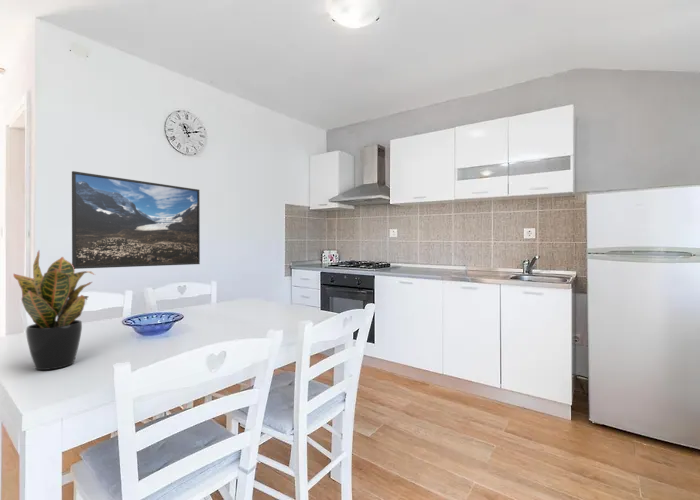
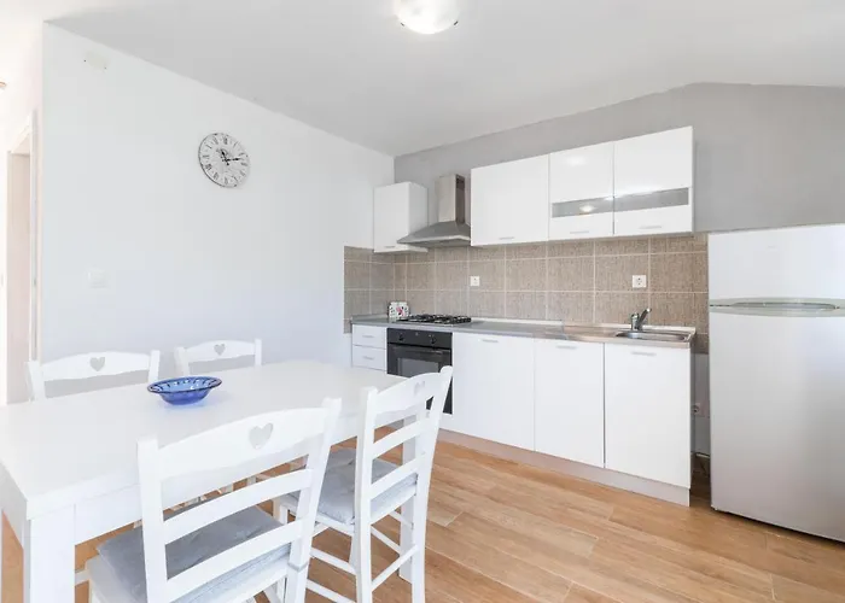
- potted plant (59, 305)
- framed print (144, 223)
